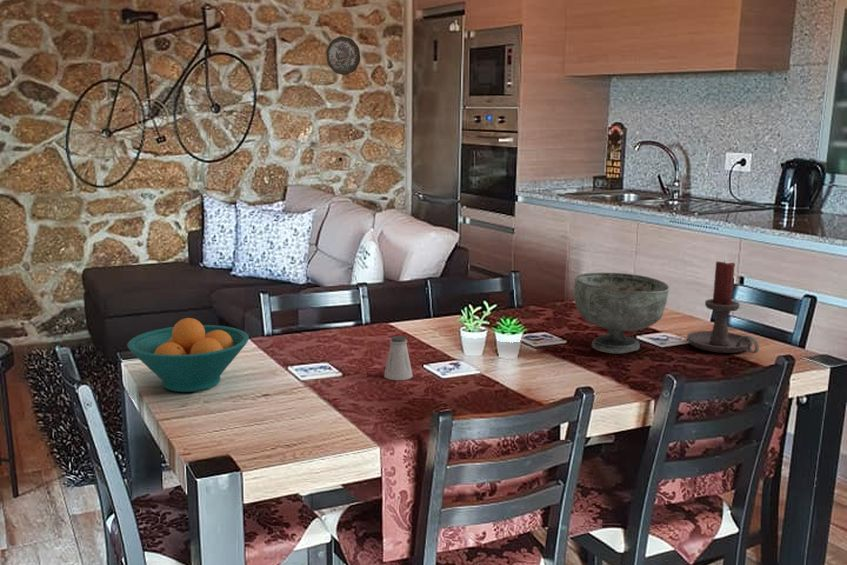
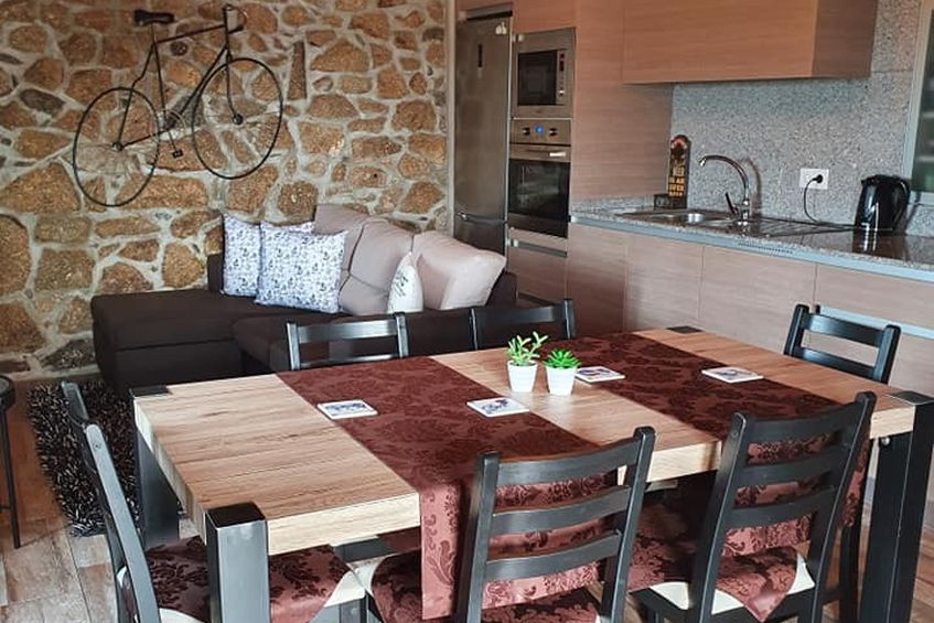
- candle holder (729, 305)
- fruit bowl (189, 351)
- decorative plate (342, 55)
- decorative bowl (618, 313)
- saltshaker (398, 356)
